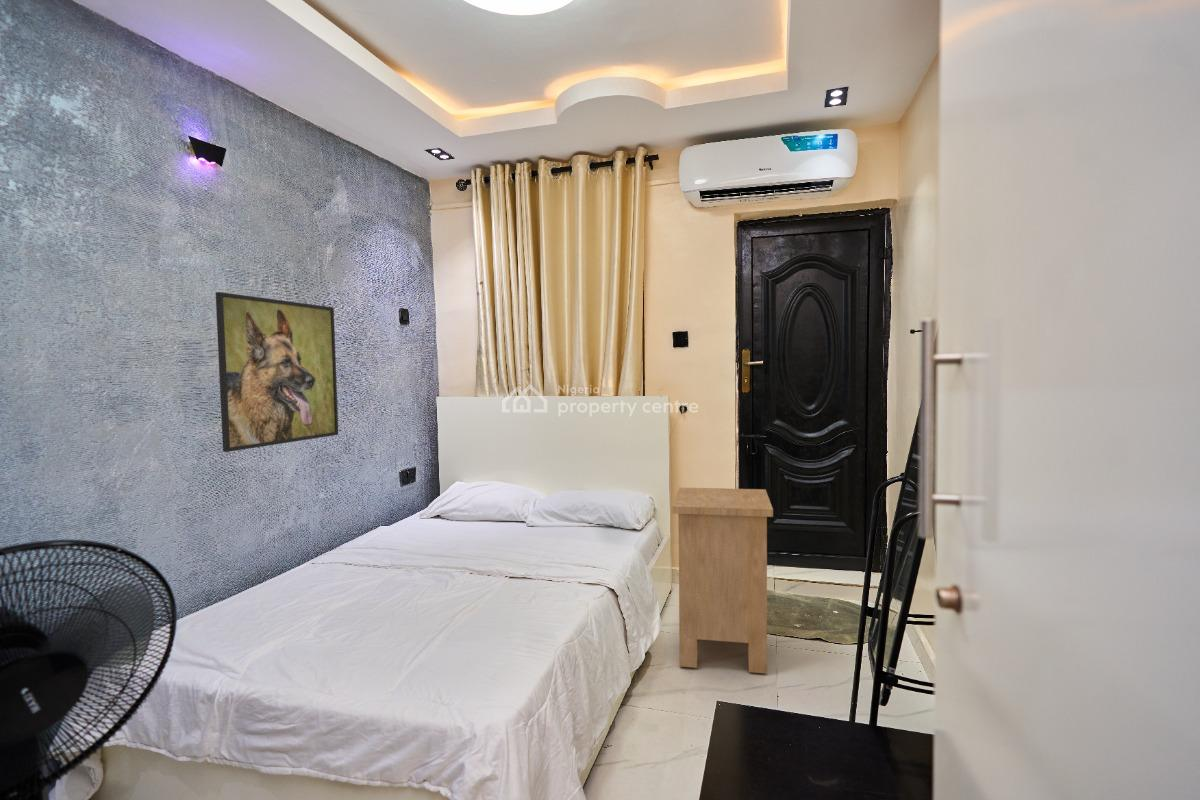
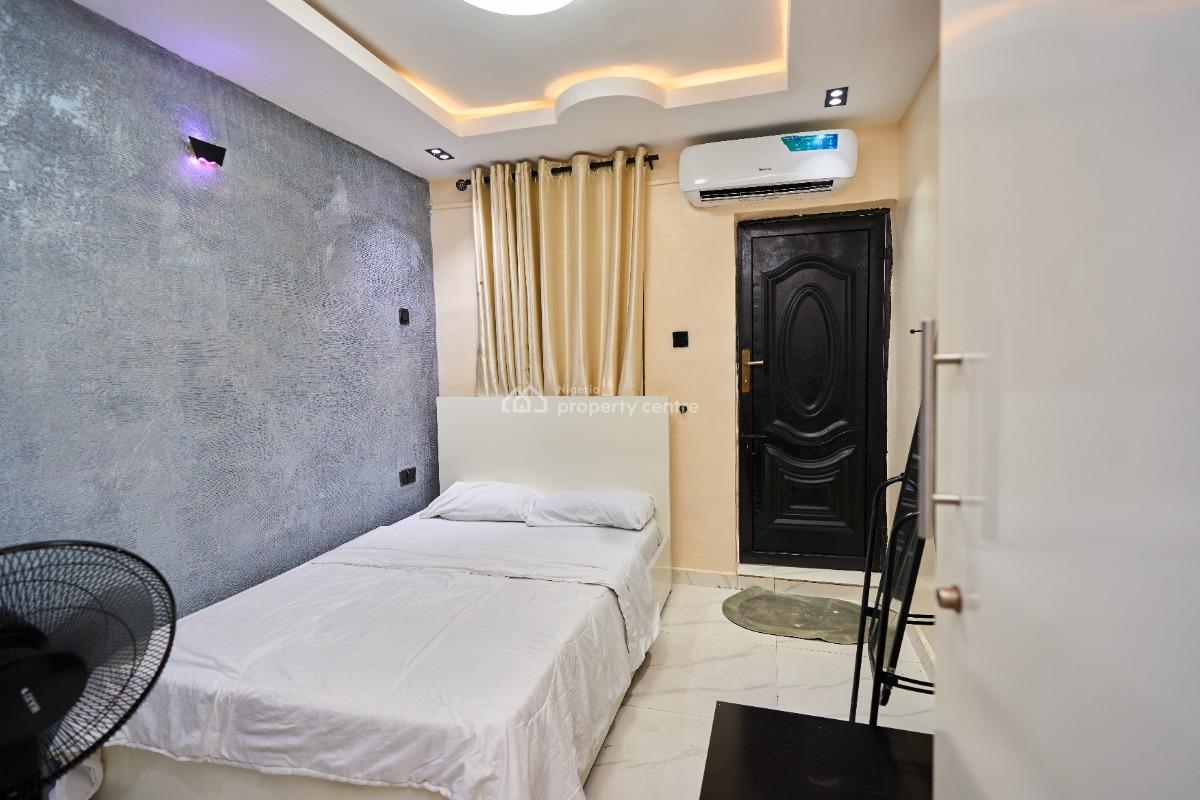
- nightstand (722, 572)
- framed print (284, 371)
